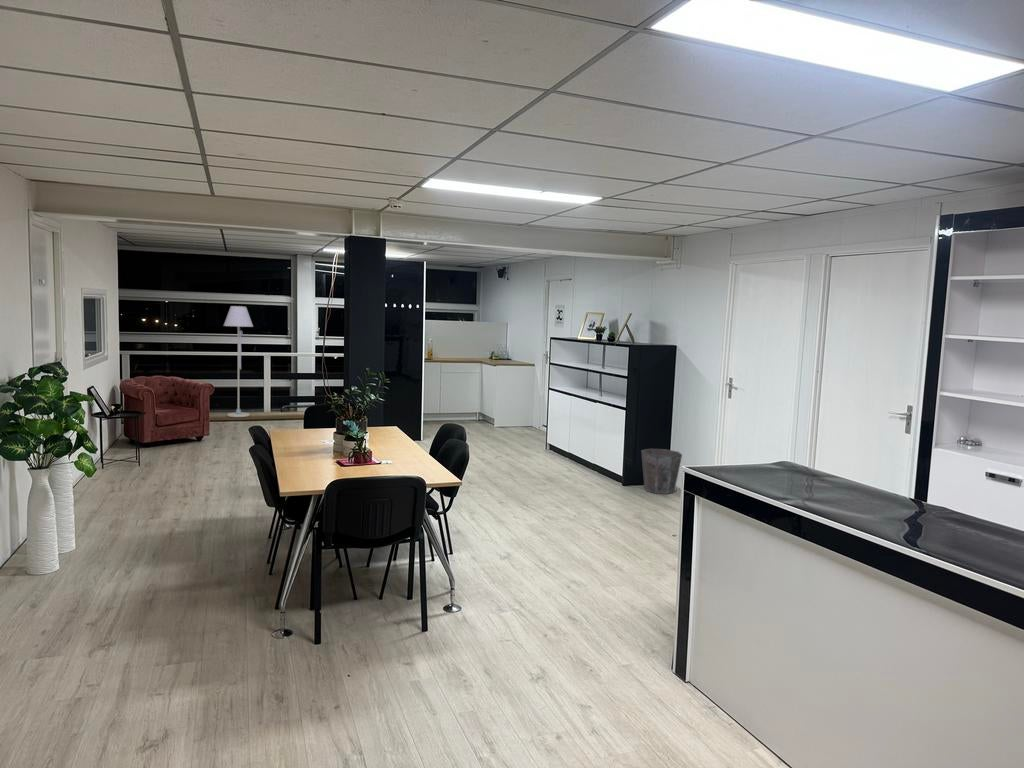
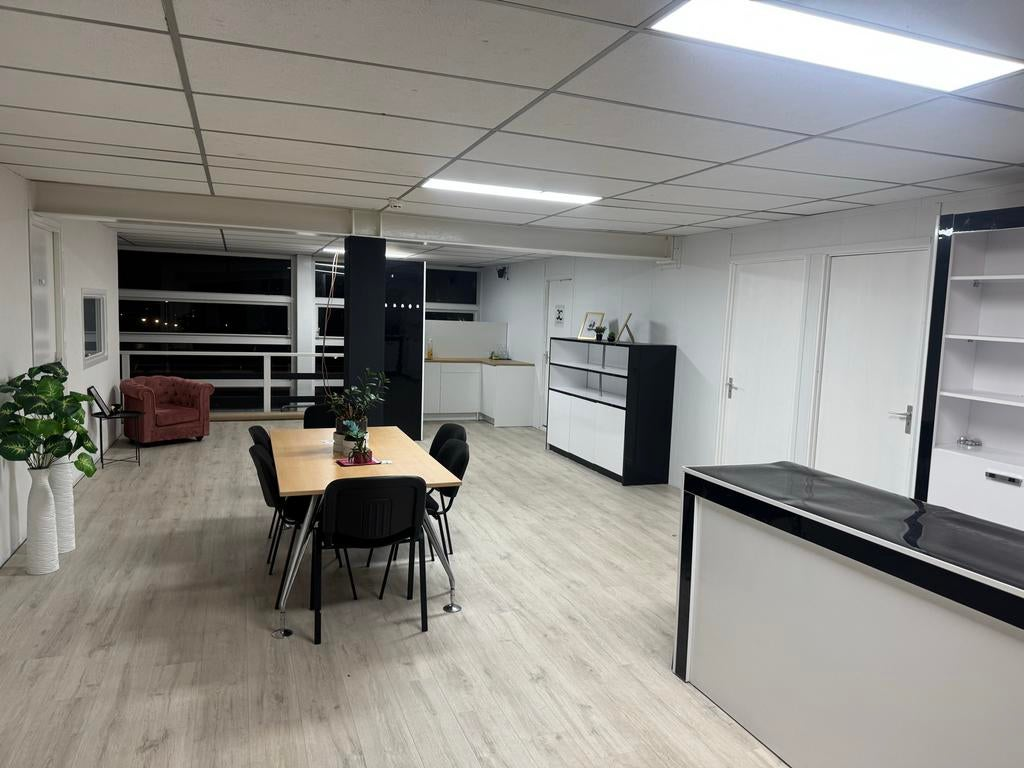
- floor lamp (238, 361)
- waste bin (660, 471)
